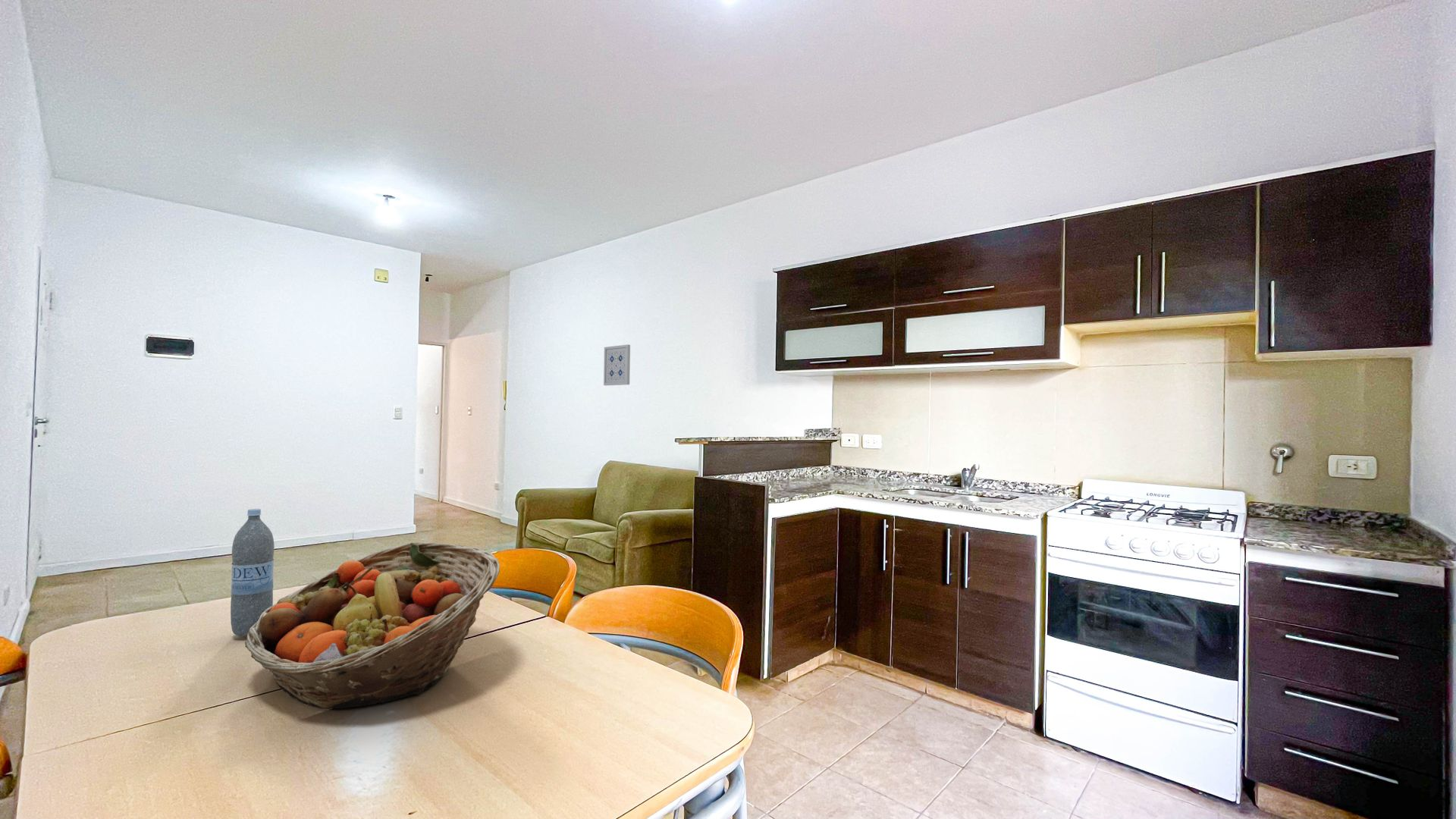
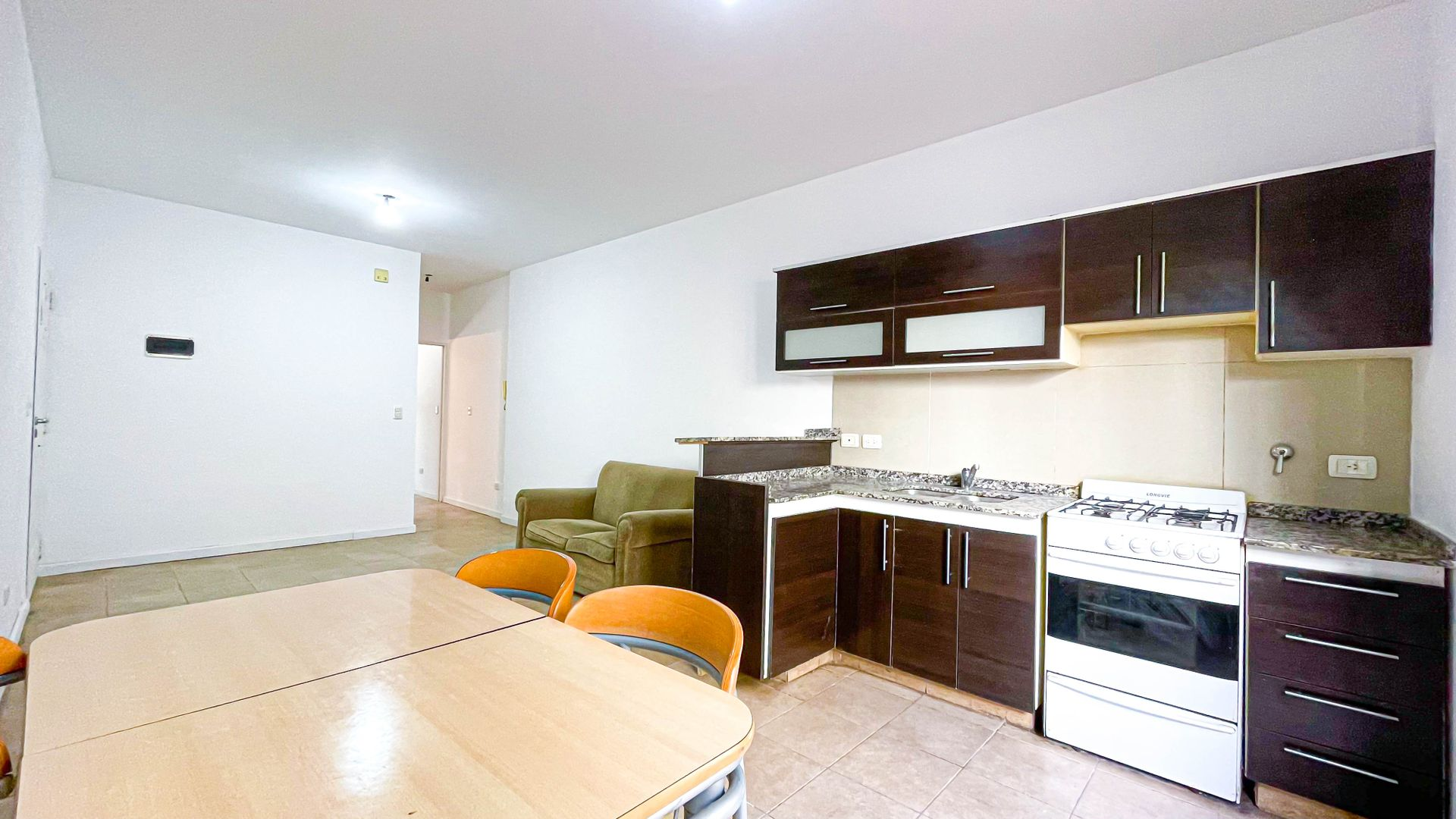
- water bottle (253, 572)
- fruit basket (381, 614)
- wall art (617, 366)
